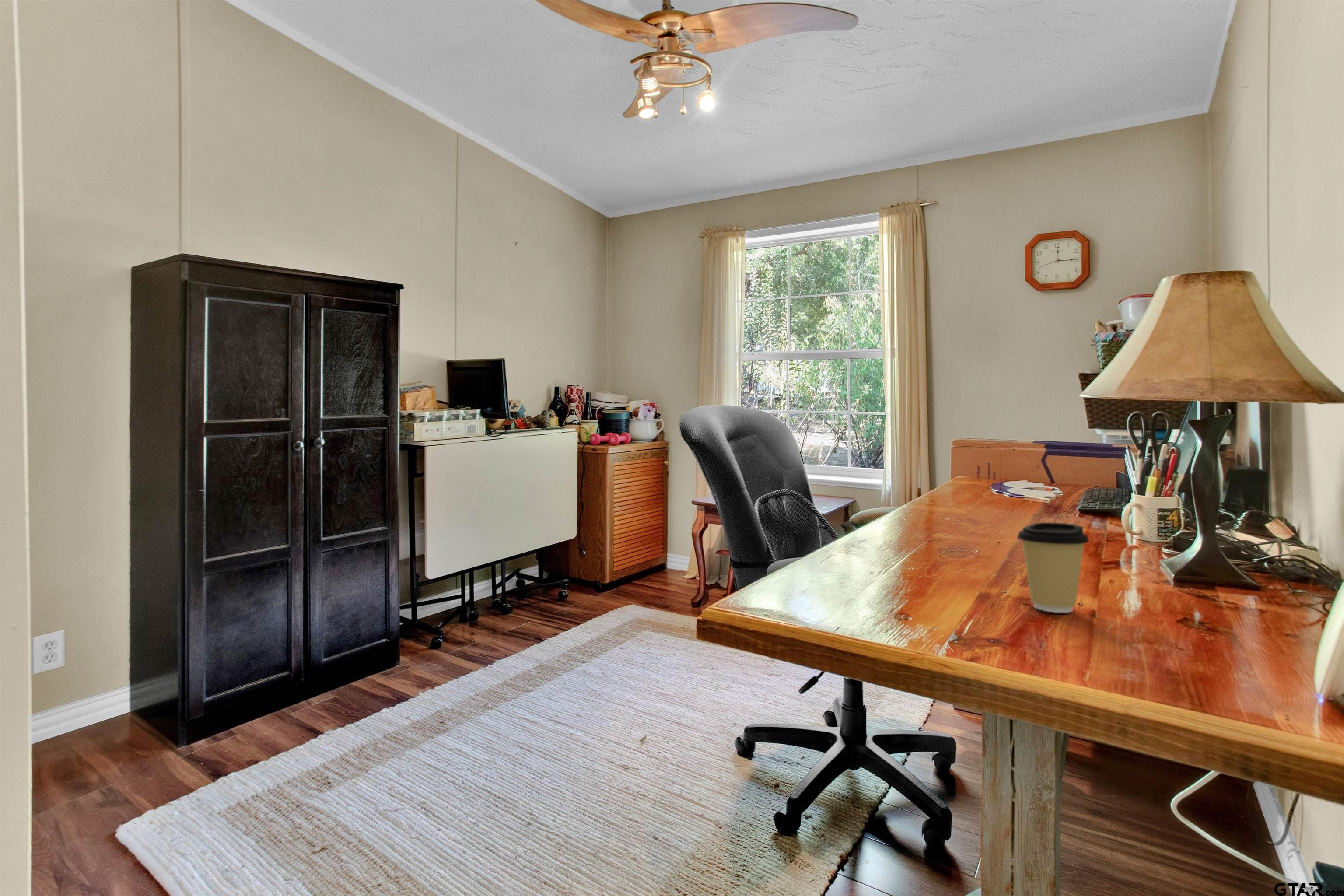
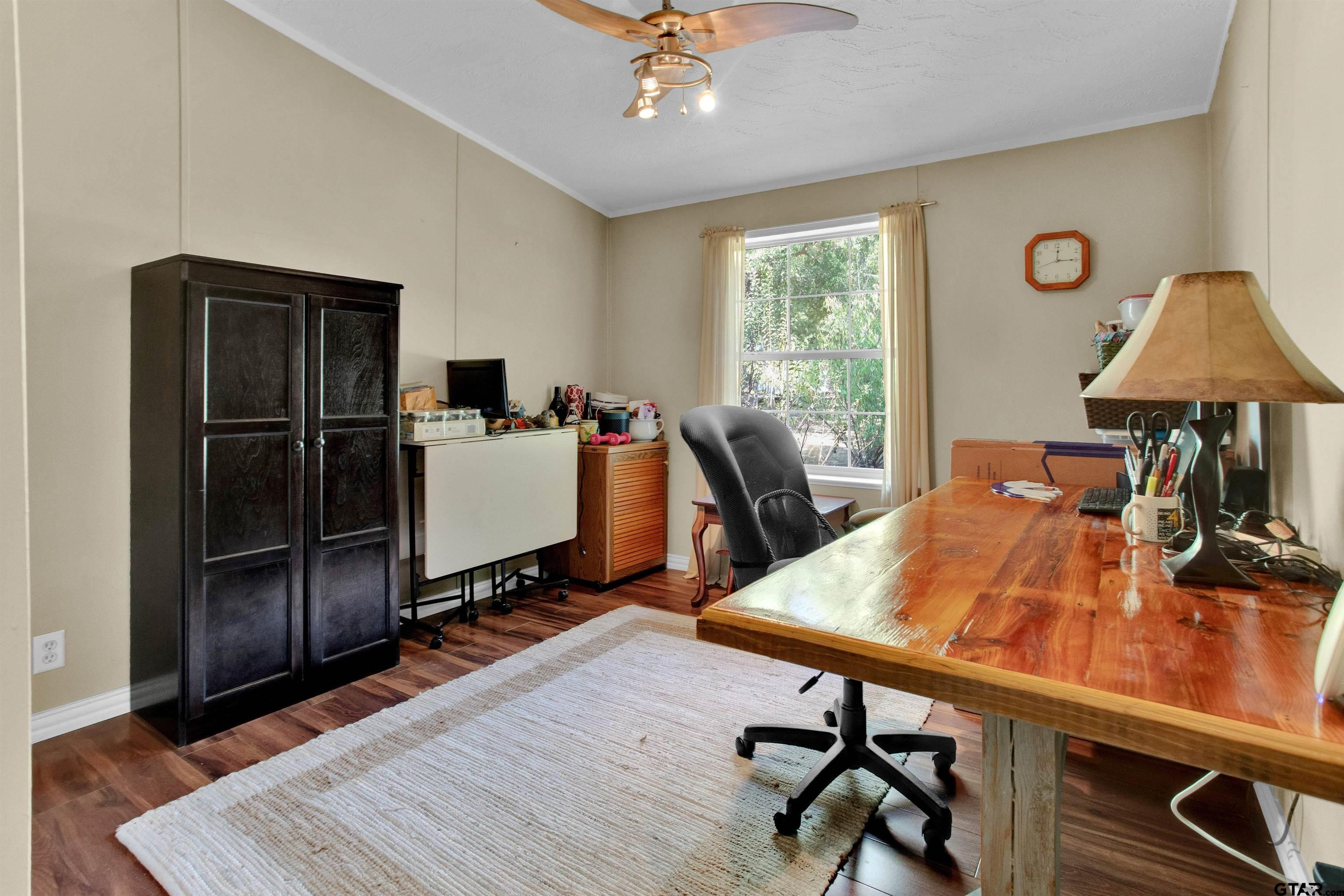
- coffee cup (1052, 567)
